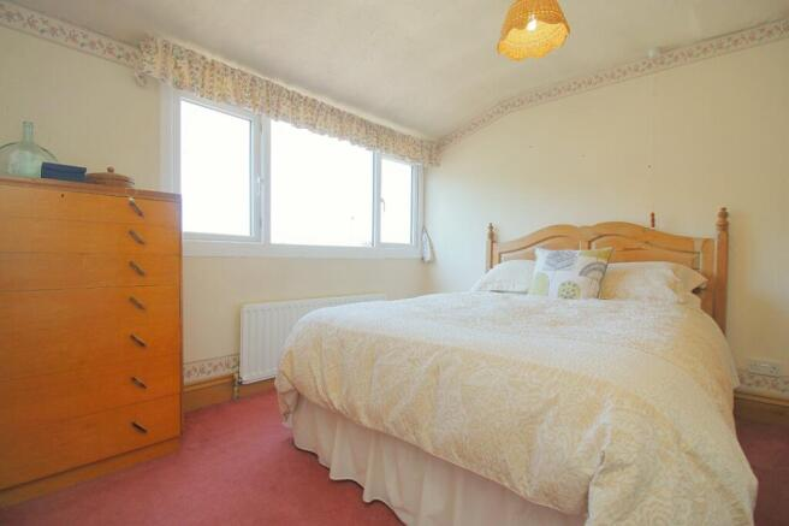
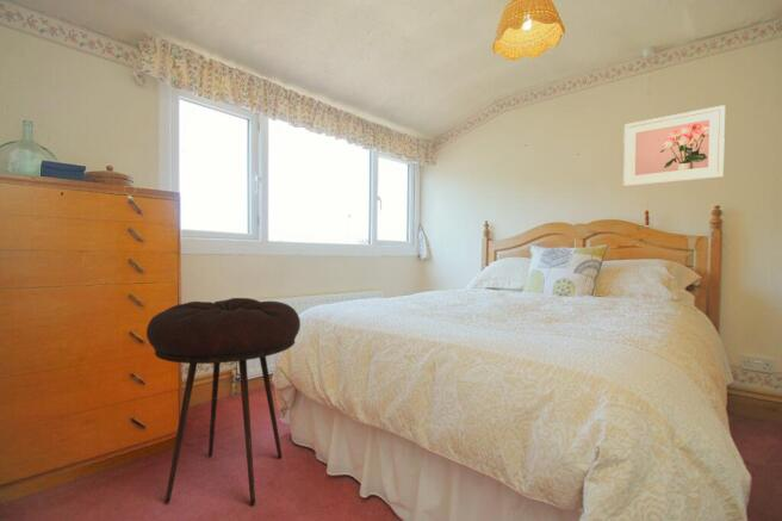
+ stool (241, 390)
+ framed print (670, 149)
